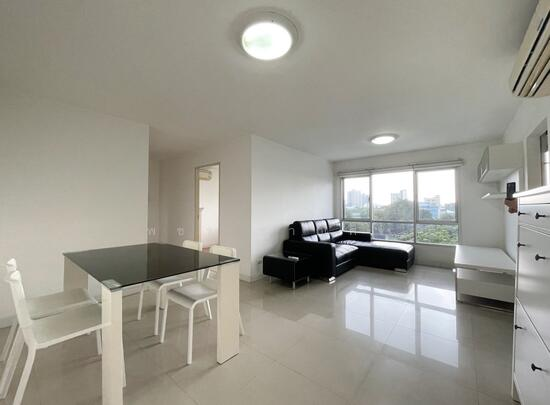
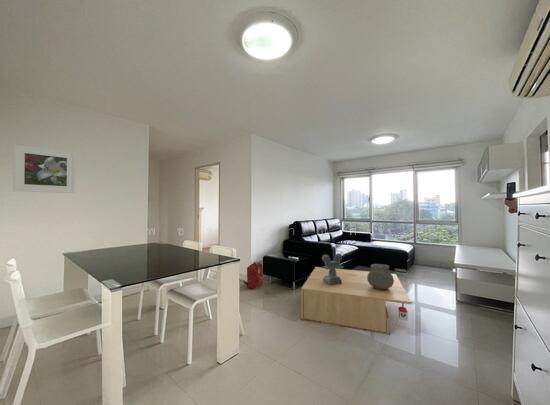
+ ceramic pot (380, 276)
+ coffee table (352, 294)
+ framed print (46, 170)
+ decorative sculpture (332, 268)
+ backpack (253, 274)
